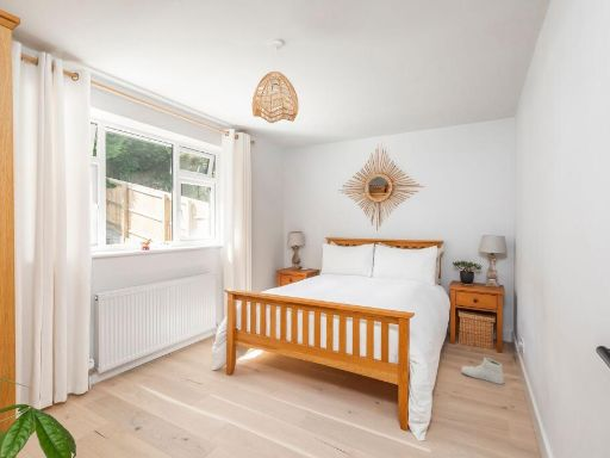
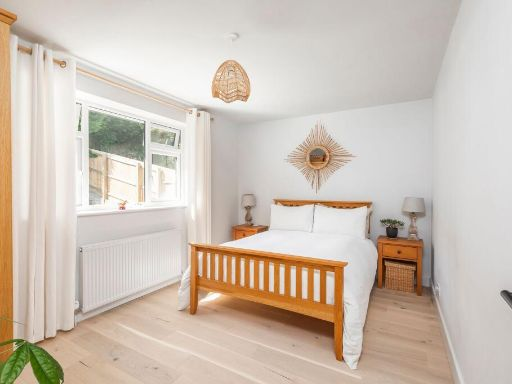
- sneaker (481, 366)
